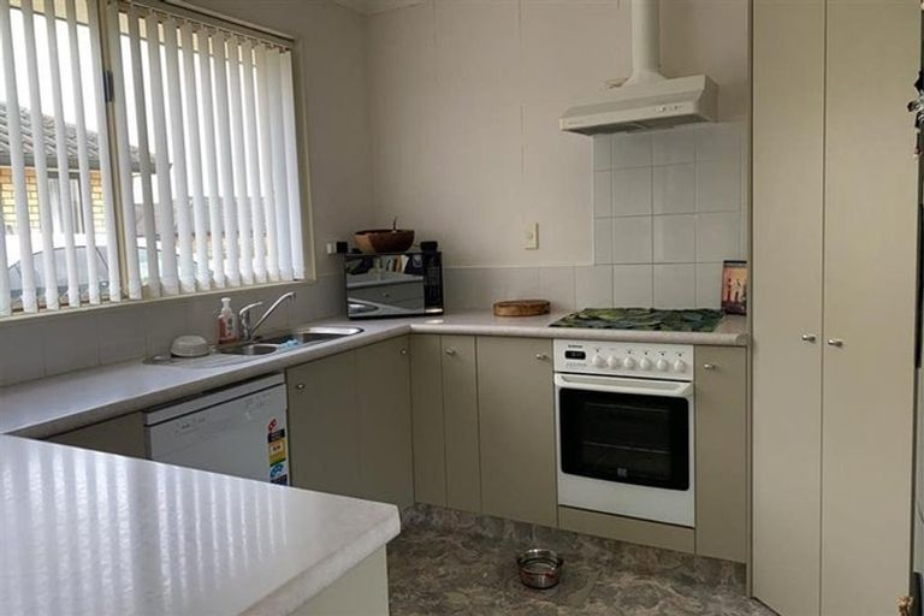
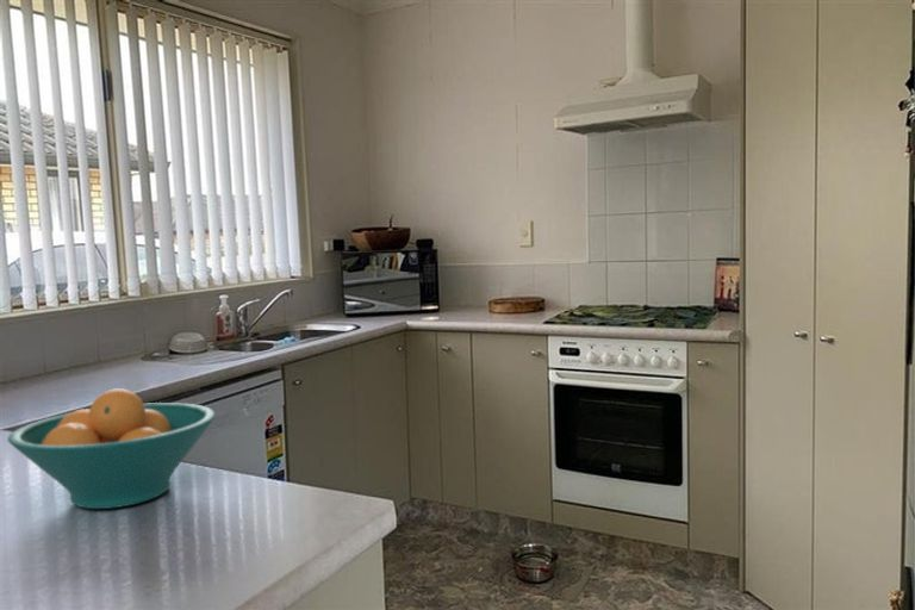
+ fruit bowl (118, 442)
